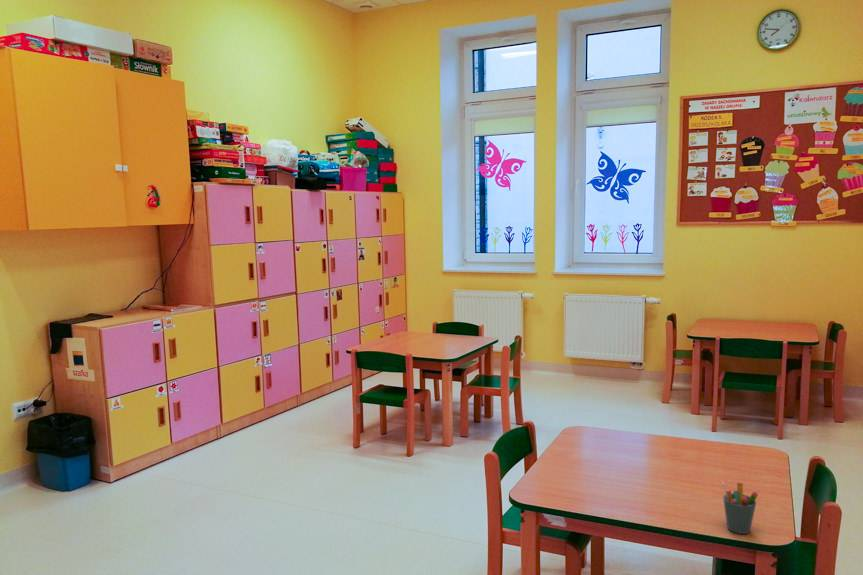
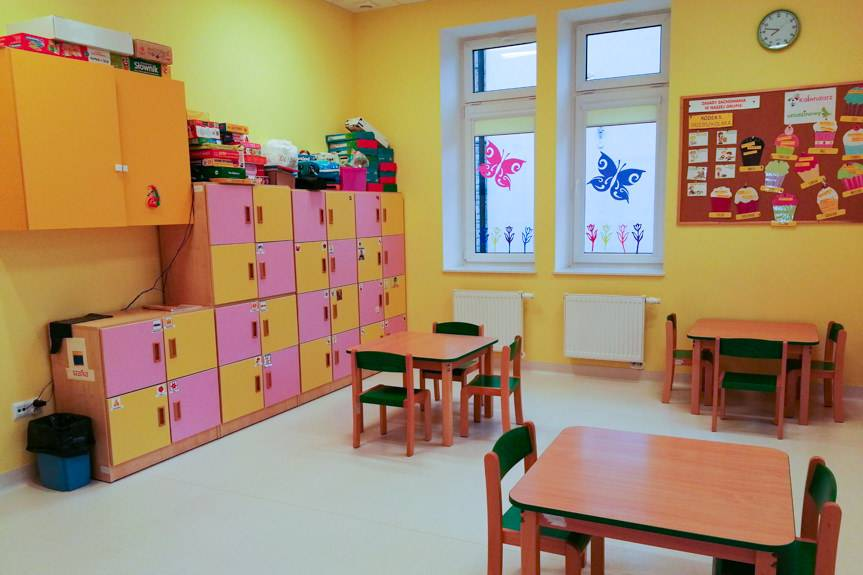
- pen holder (739, 506)
